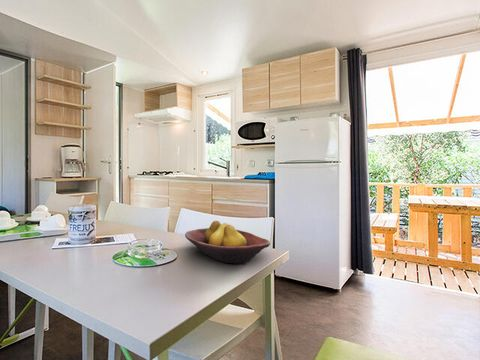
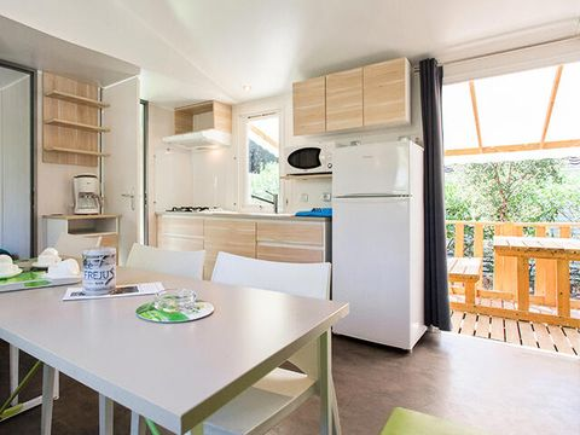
- fruit bowl (224, 238)
